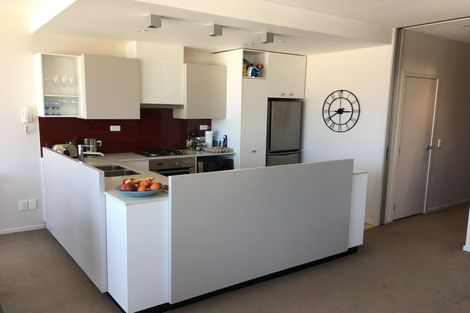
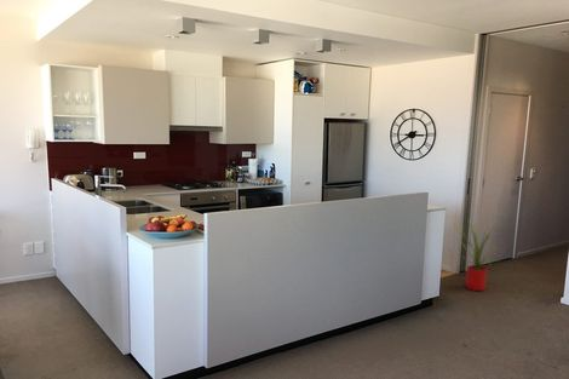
+ house plant (478, 254)
